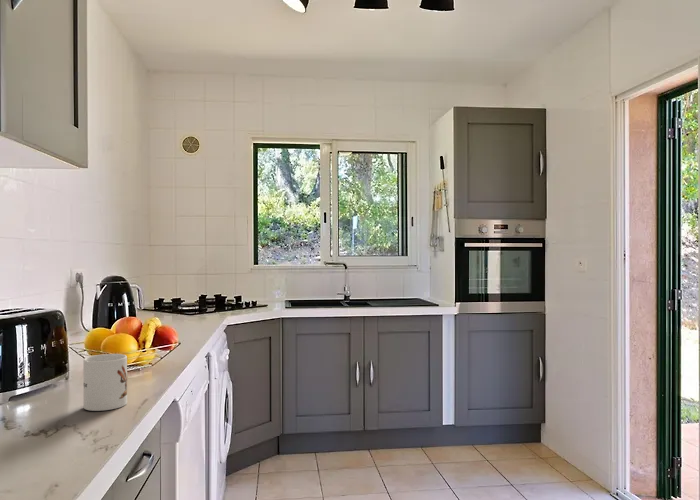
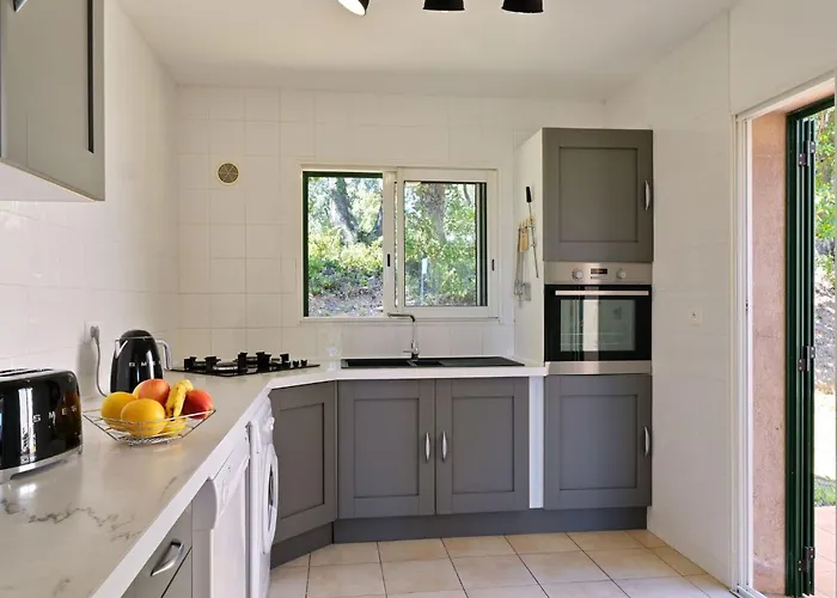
- mug (107, 379)
